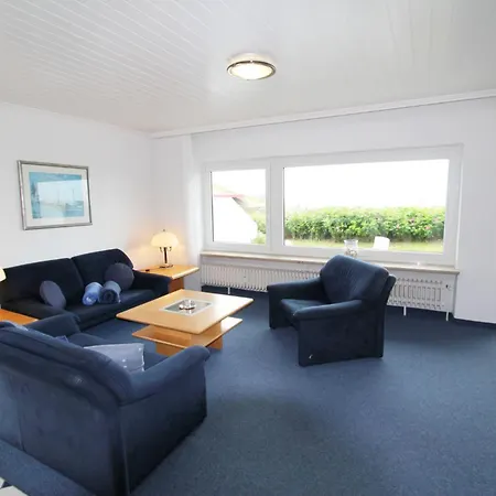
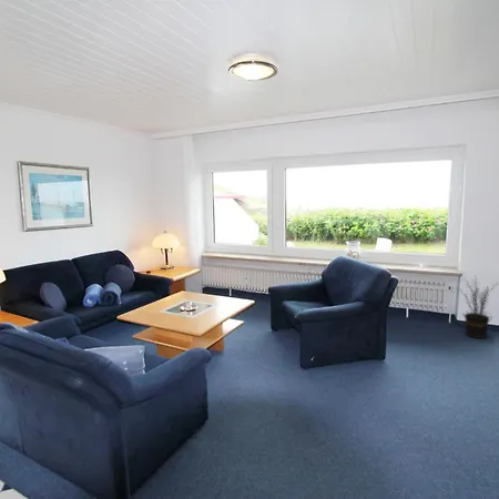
+ potted plant (476, 305)
